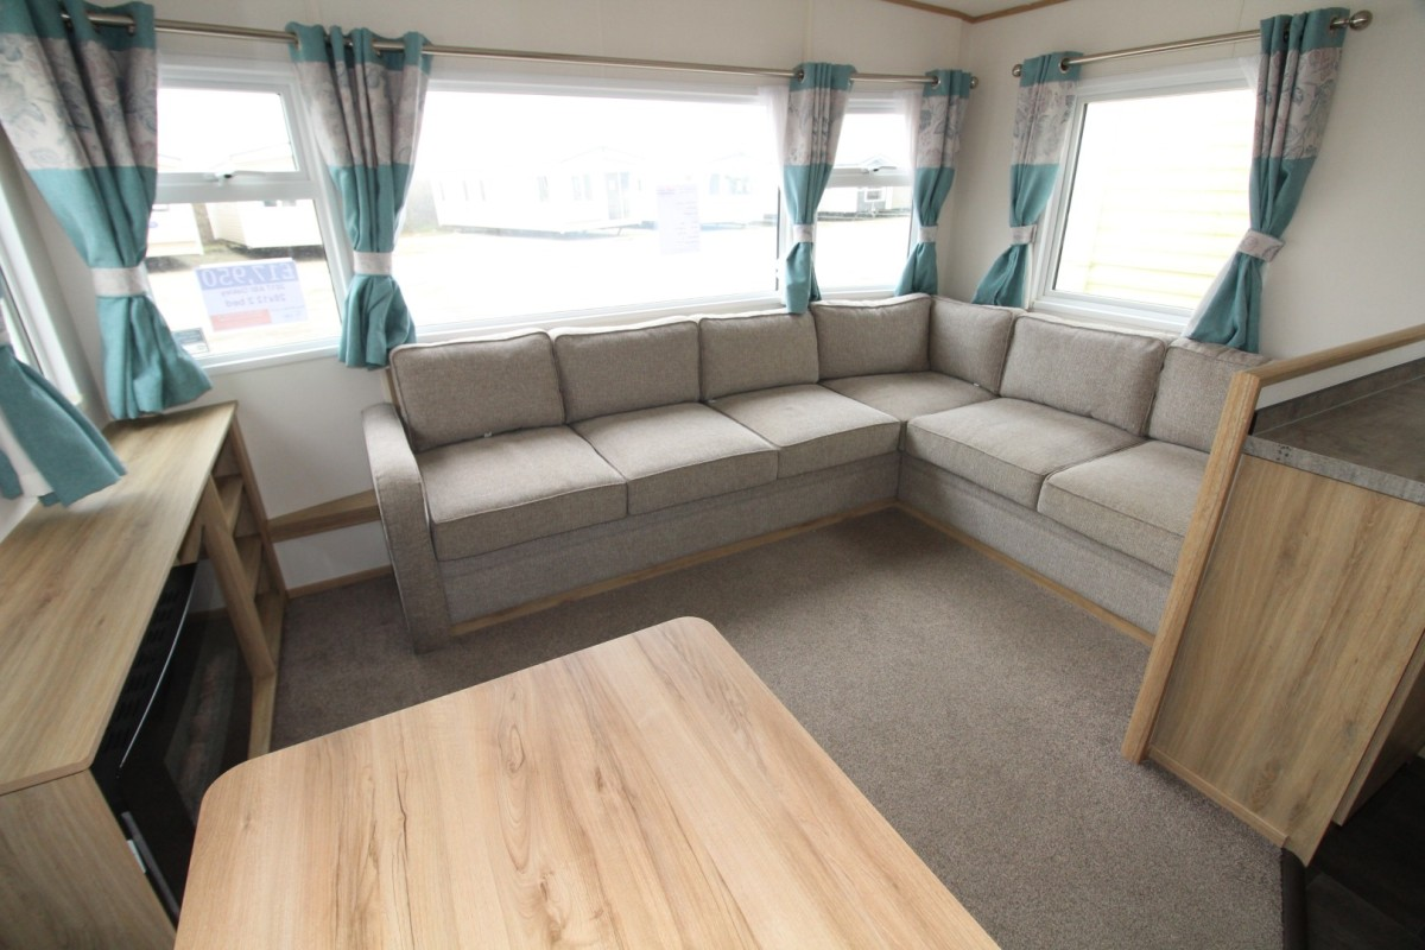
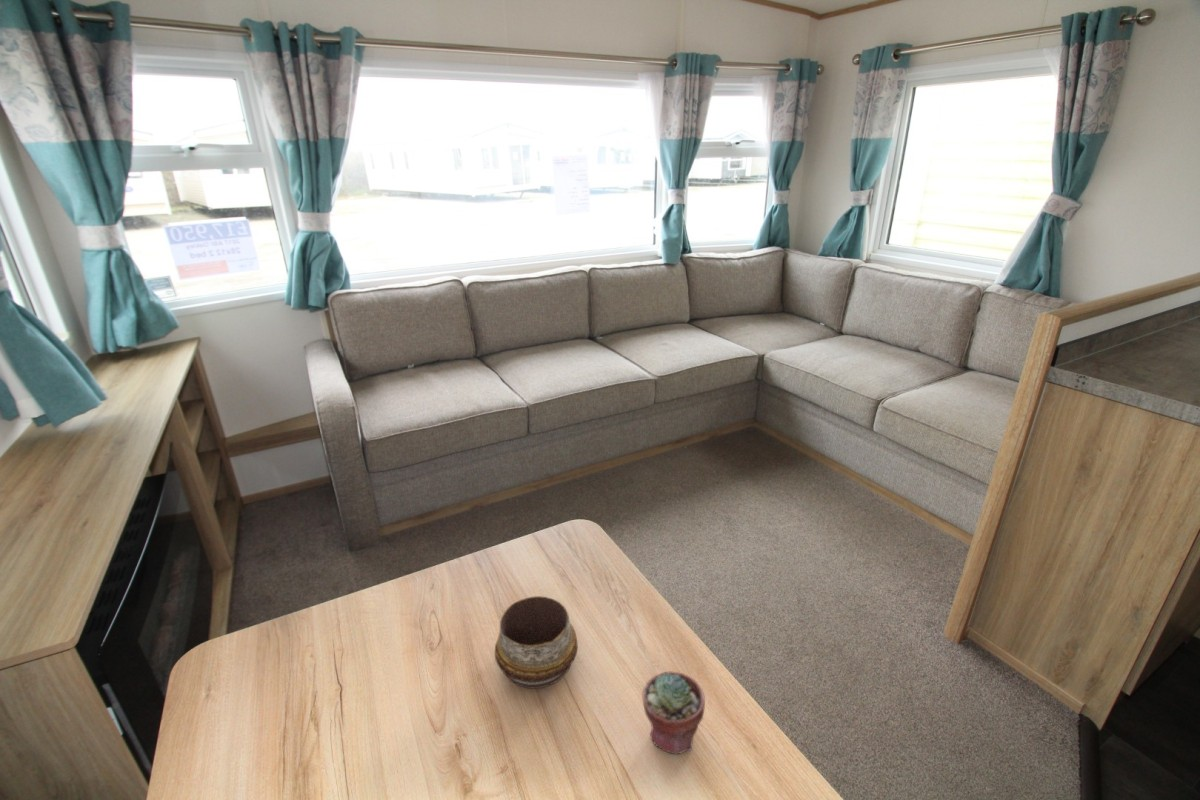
+ potted succulent (673, 708)
+ decorative bowl (536, 641)
